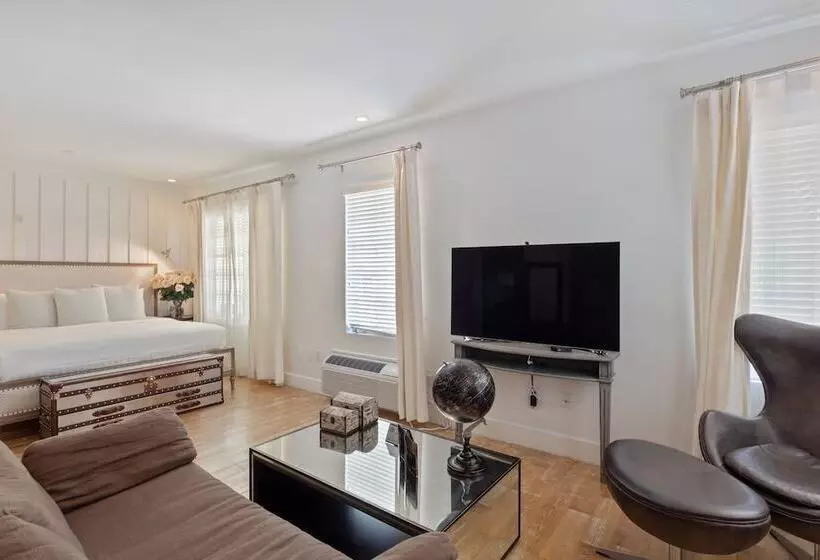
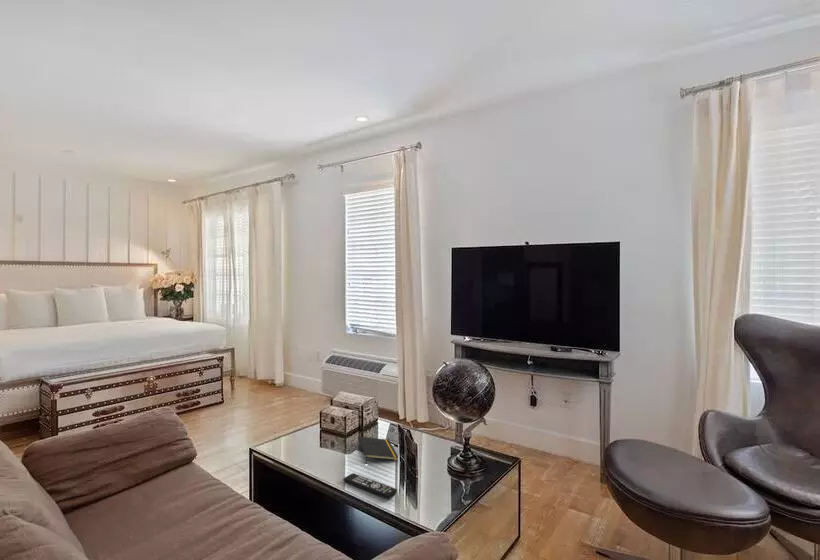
+ remote control (369, 485)
+ notepad (377, 447)
